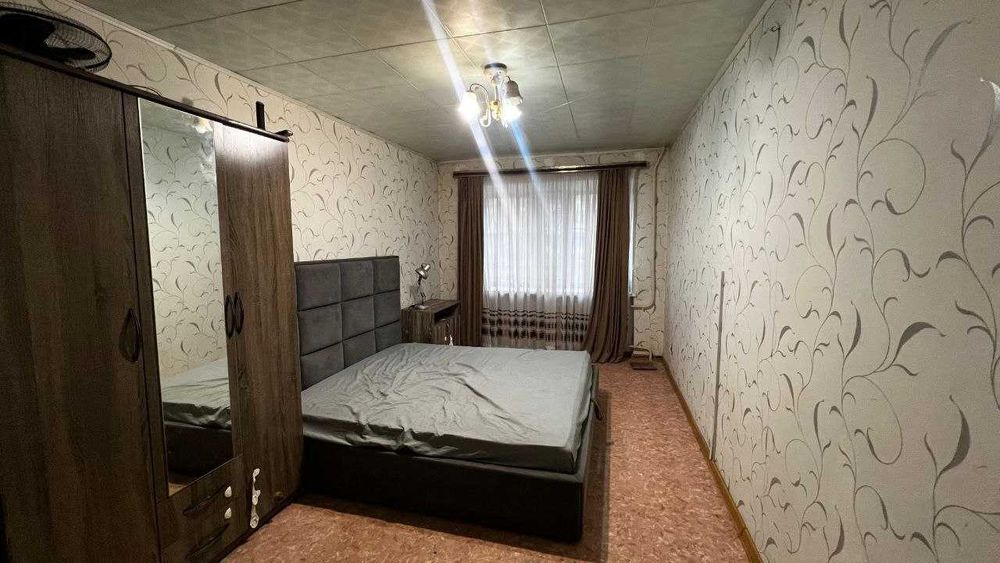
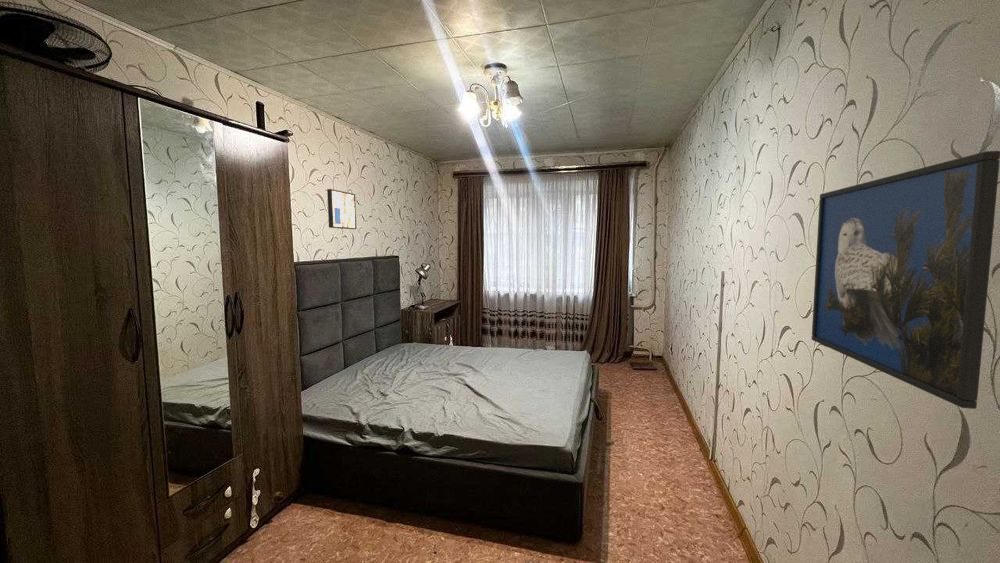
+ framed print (877, 273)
+ wall art (342, 210)
